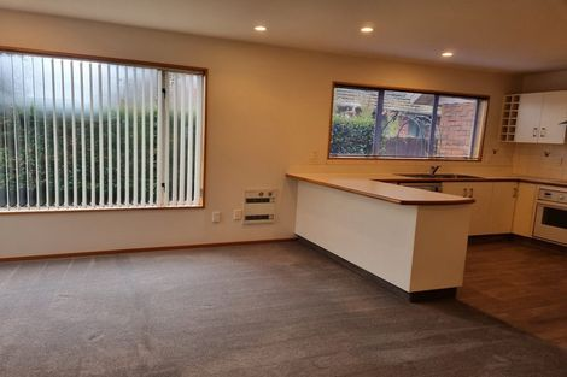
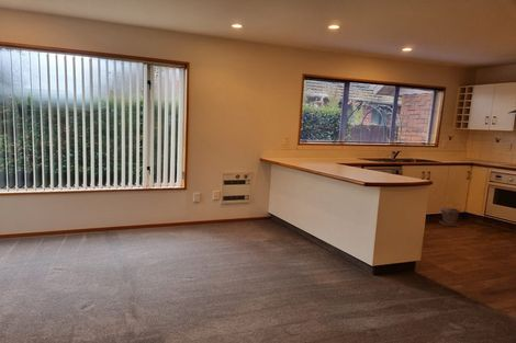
+ plant pot (449, 216)
